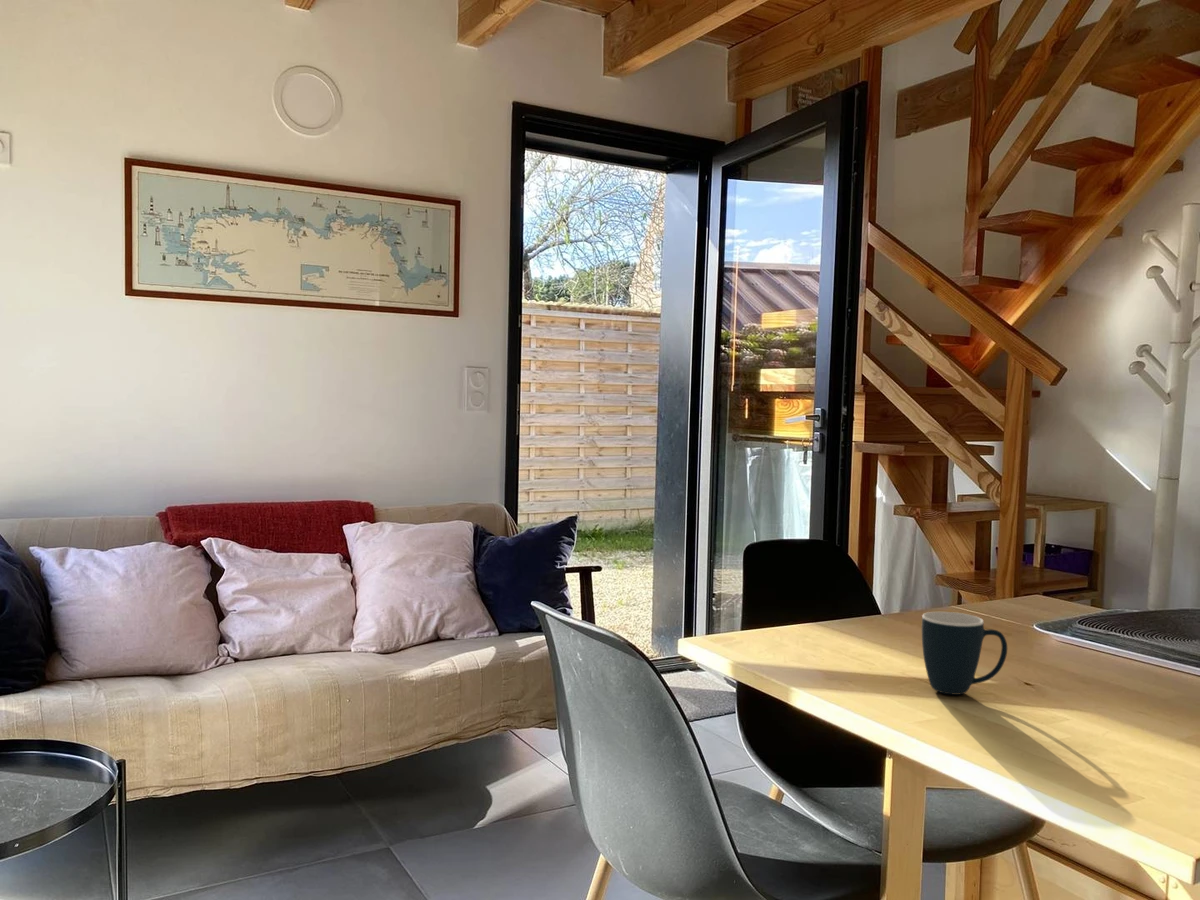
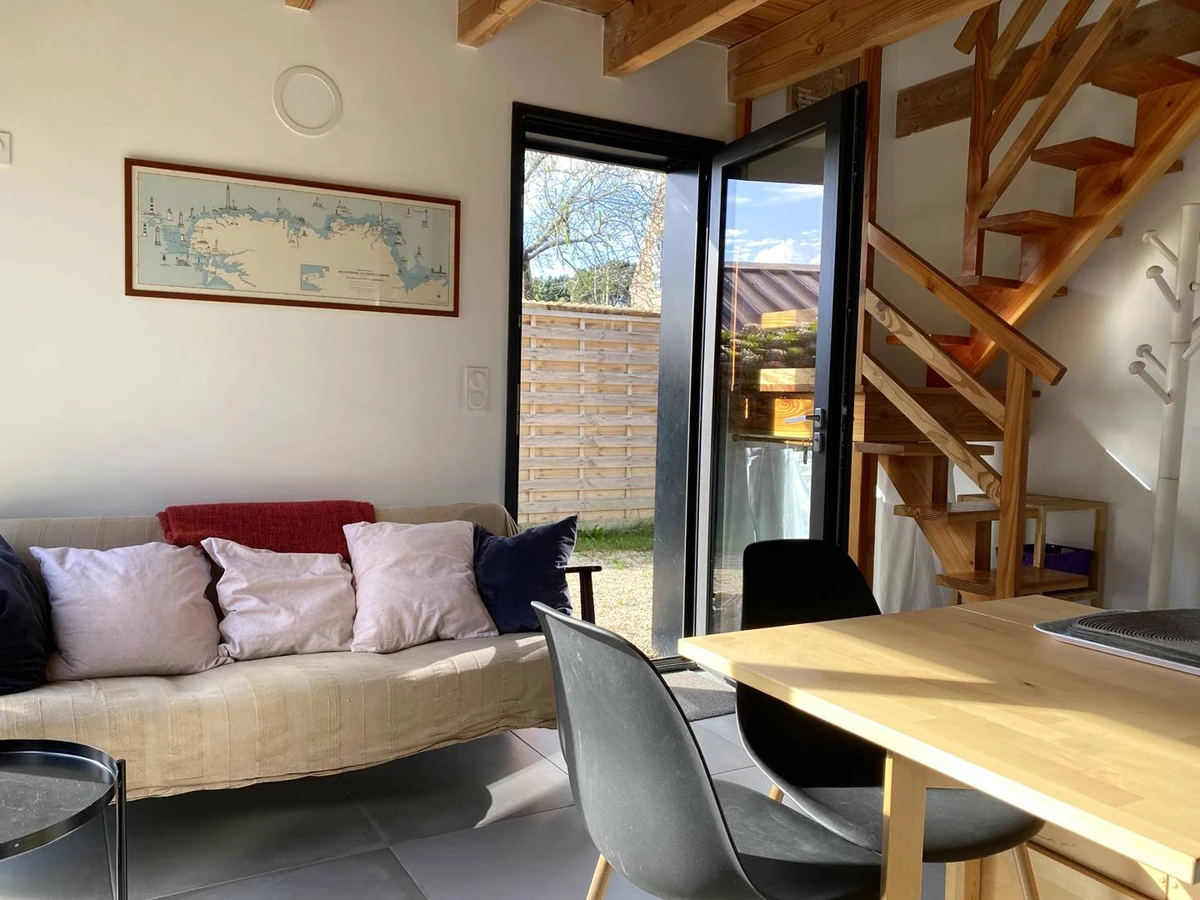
- mug (963, 655)
